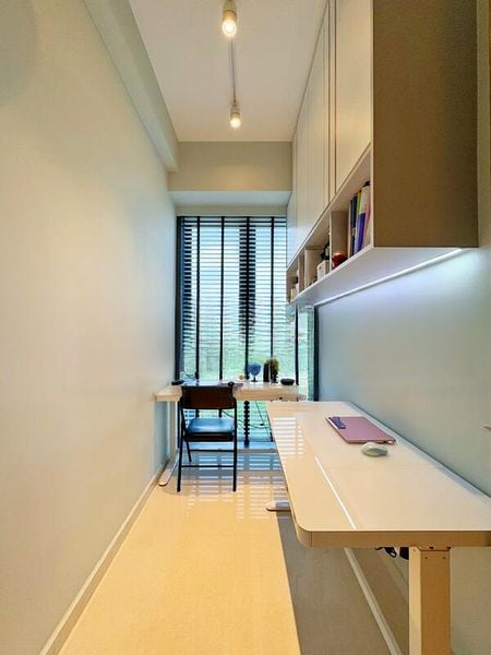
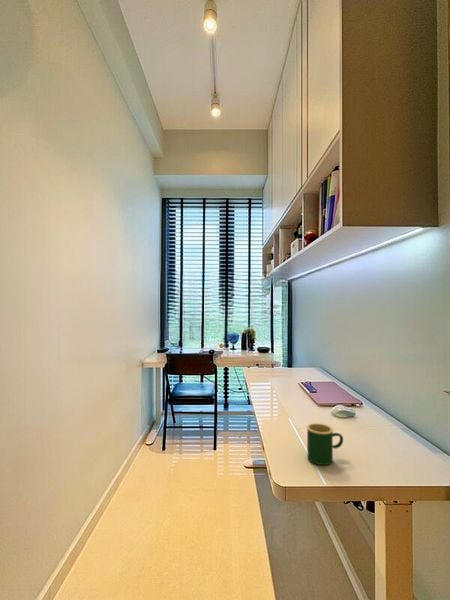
+ mug (325, 443)
